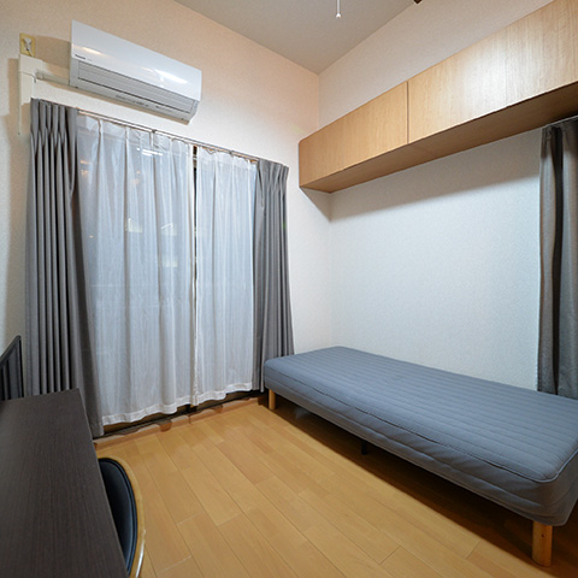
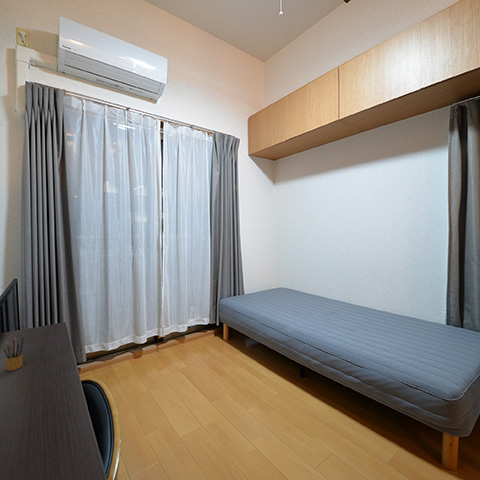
+ pencil box (15, 353)
